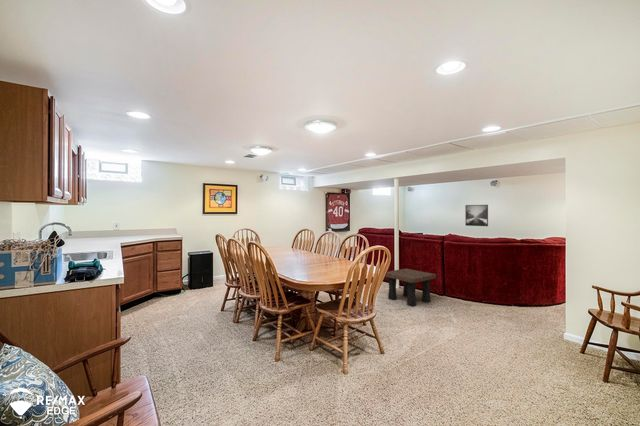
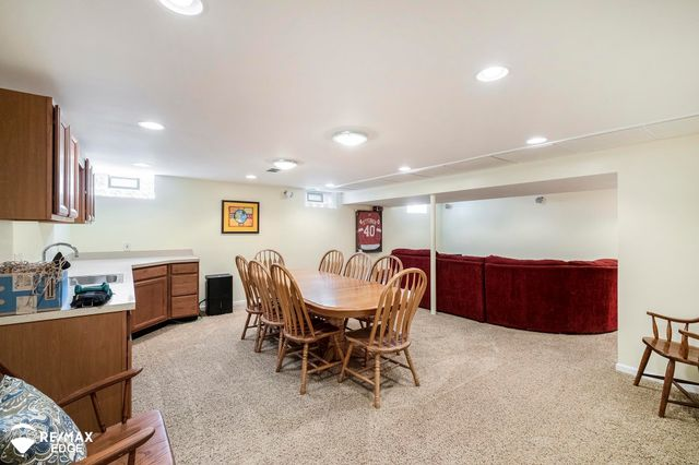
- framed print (476, 215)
- side table (409, 286)
